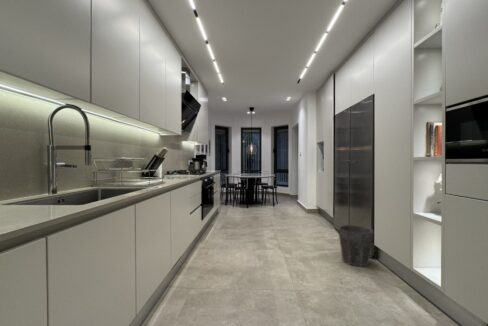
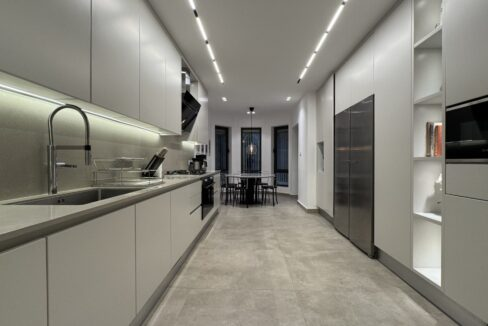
- waste bin (355, 245)
